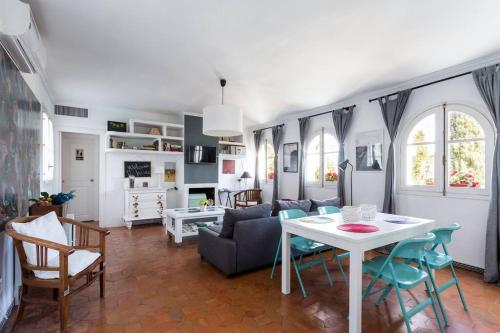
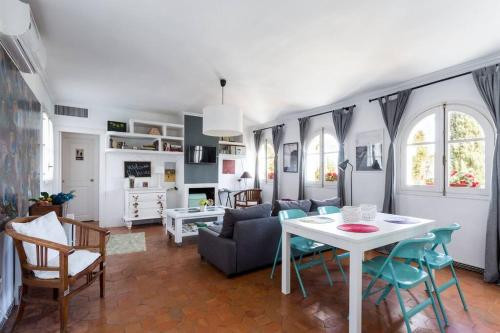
+ rug (126, 242)
